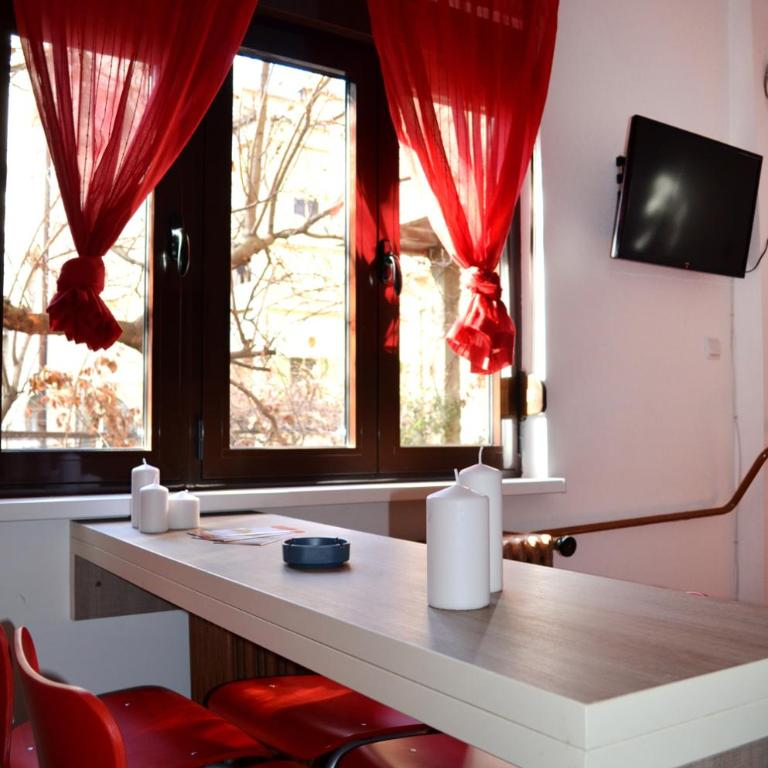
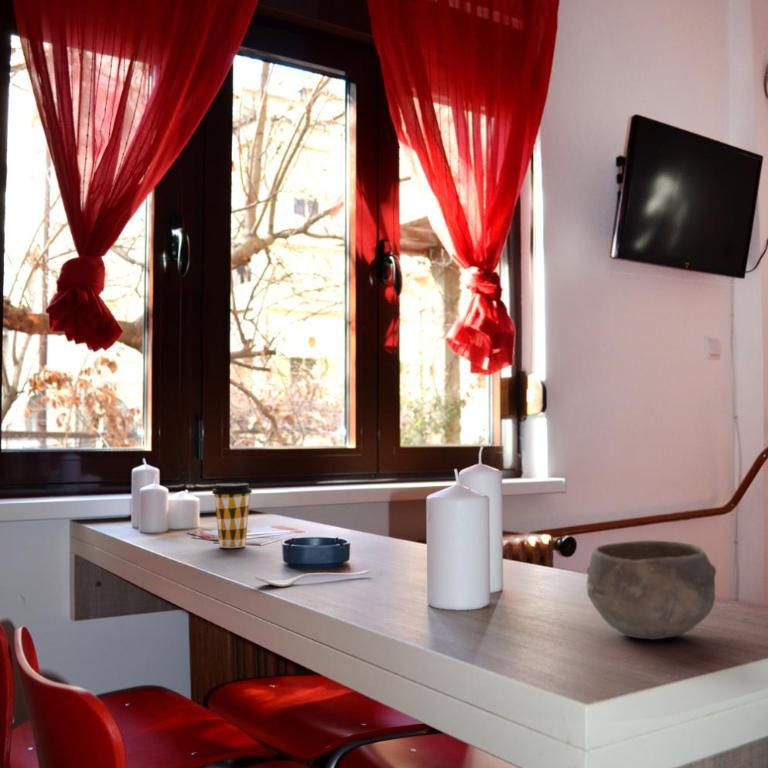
+ bowl (650, 590)
+ coffee cup (232, 515)
+ spoon (314, 574)
